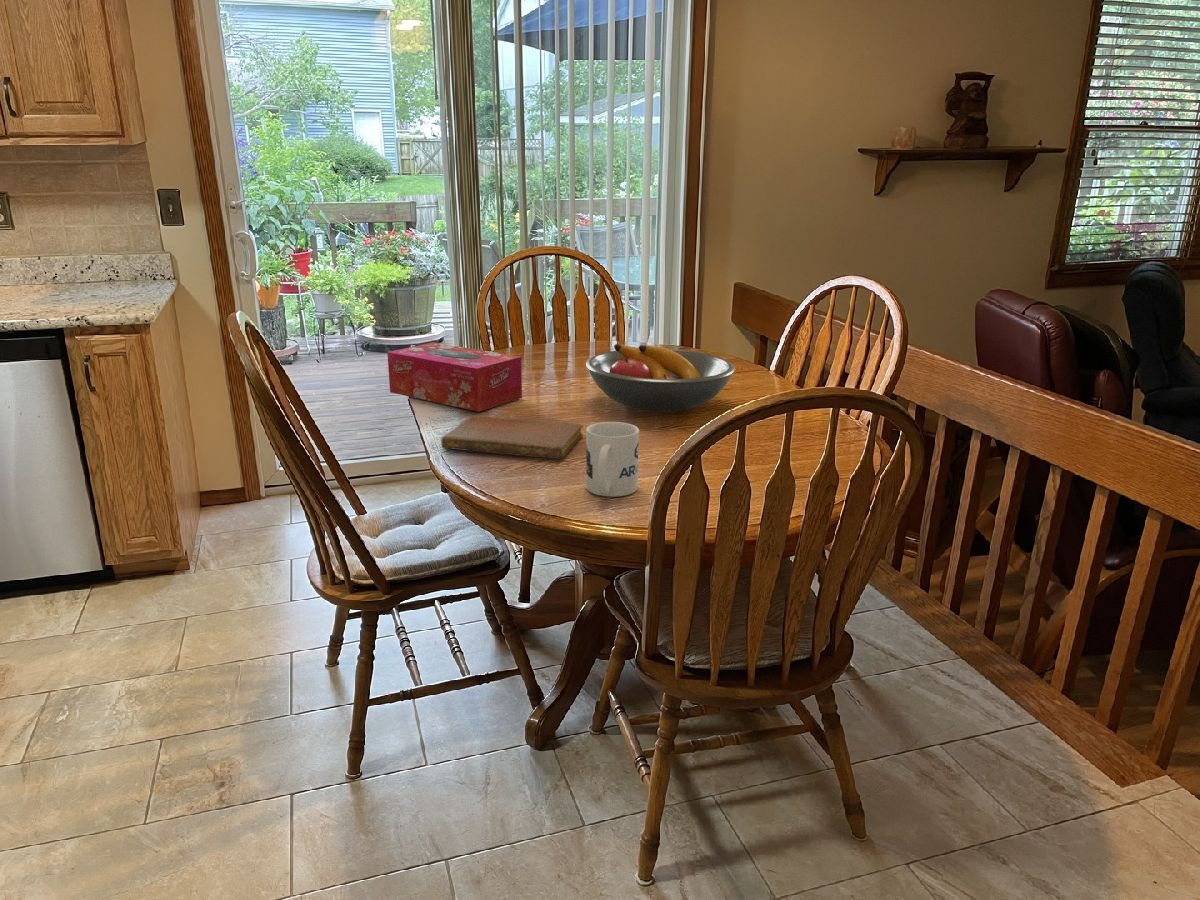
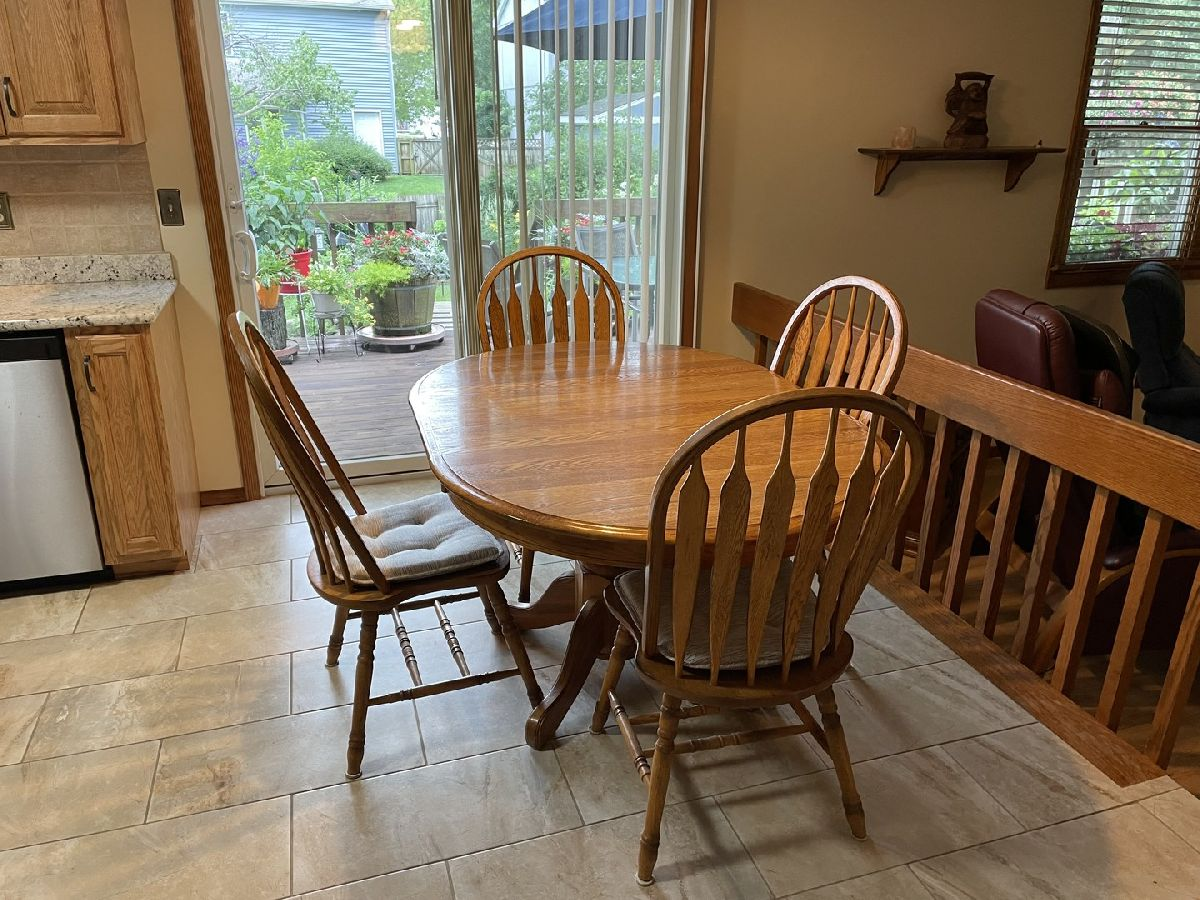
- notebook (514, 436)
- fruit bowl (659, 378)
- mug (608, 461)
- tissue box (454, 374)
